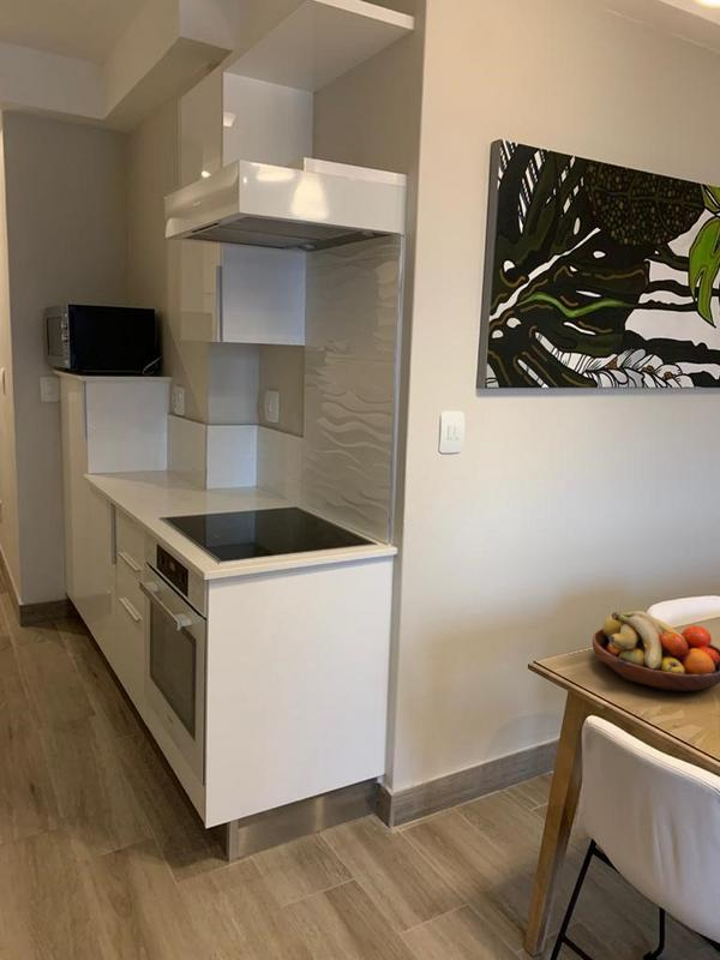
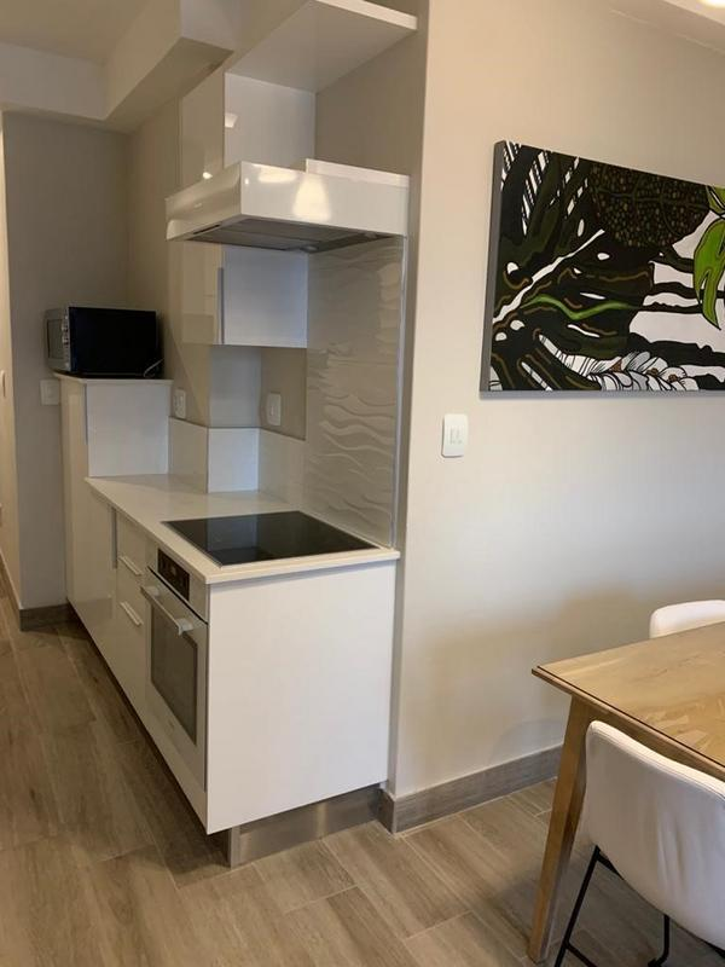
- fruit bowl (659, 643)
